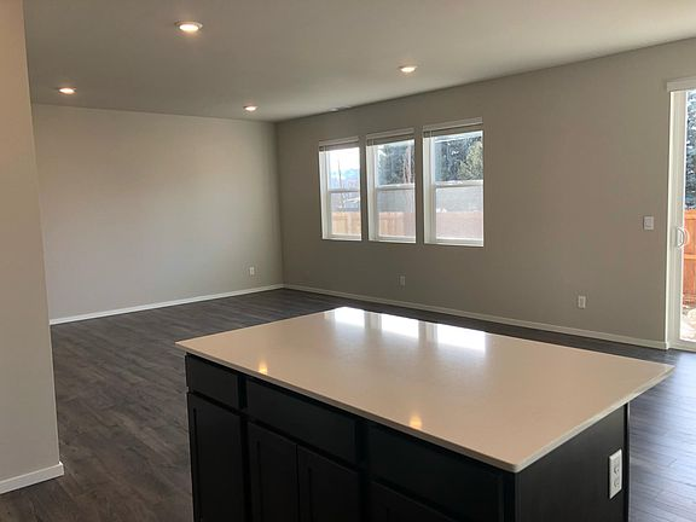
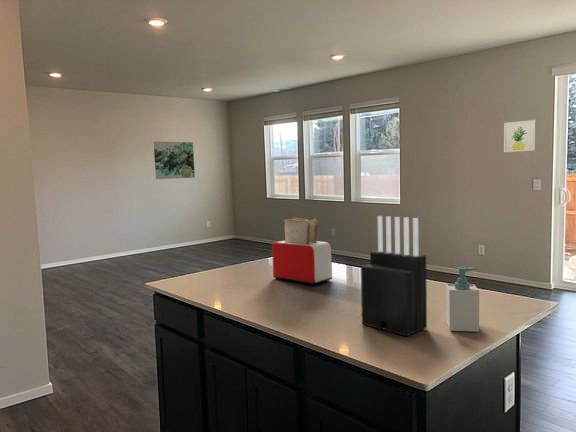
+ wall art (174, 160)
+ toaster (299, 249)
+ soap bottle (462, 297)
+ knife block (390, 273)
+ wall art (519, 136)
